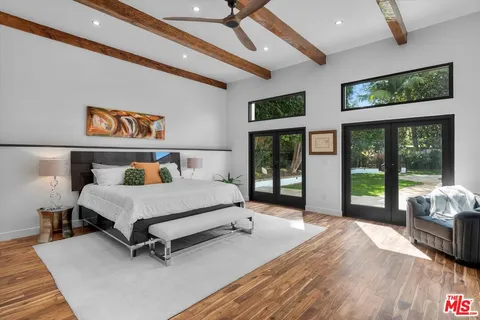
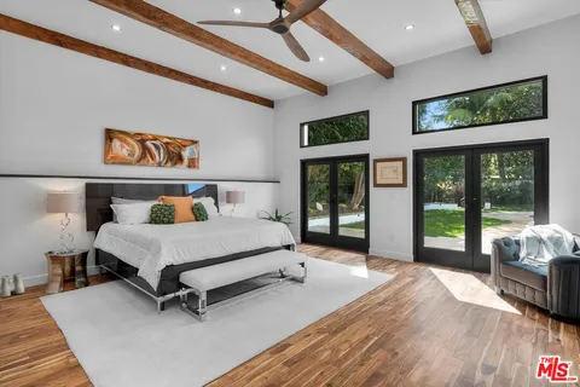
+ boots (13, 282)
